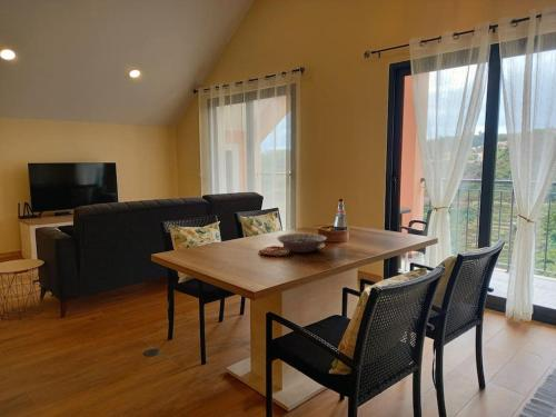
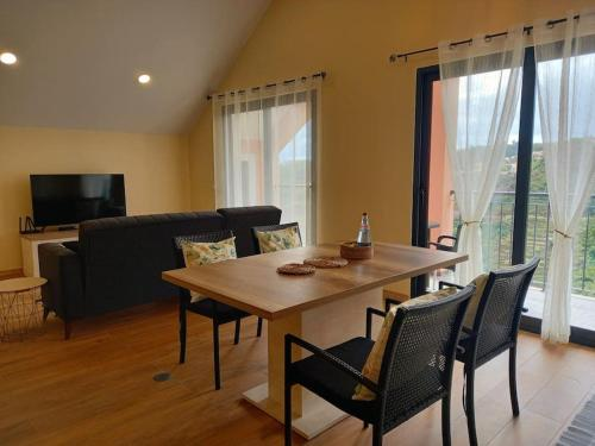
- decorative bowl (301, 244)
